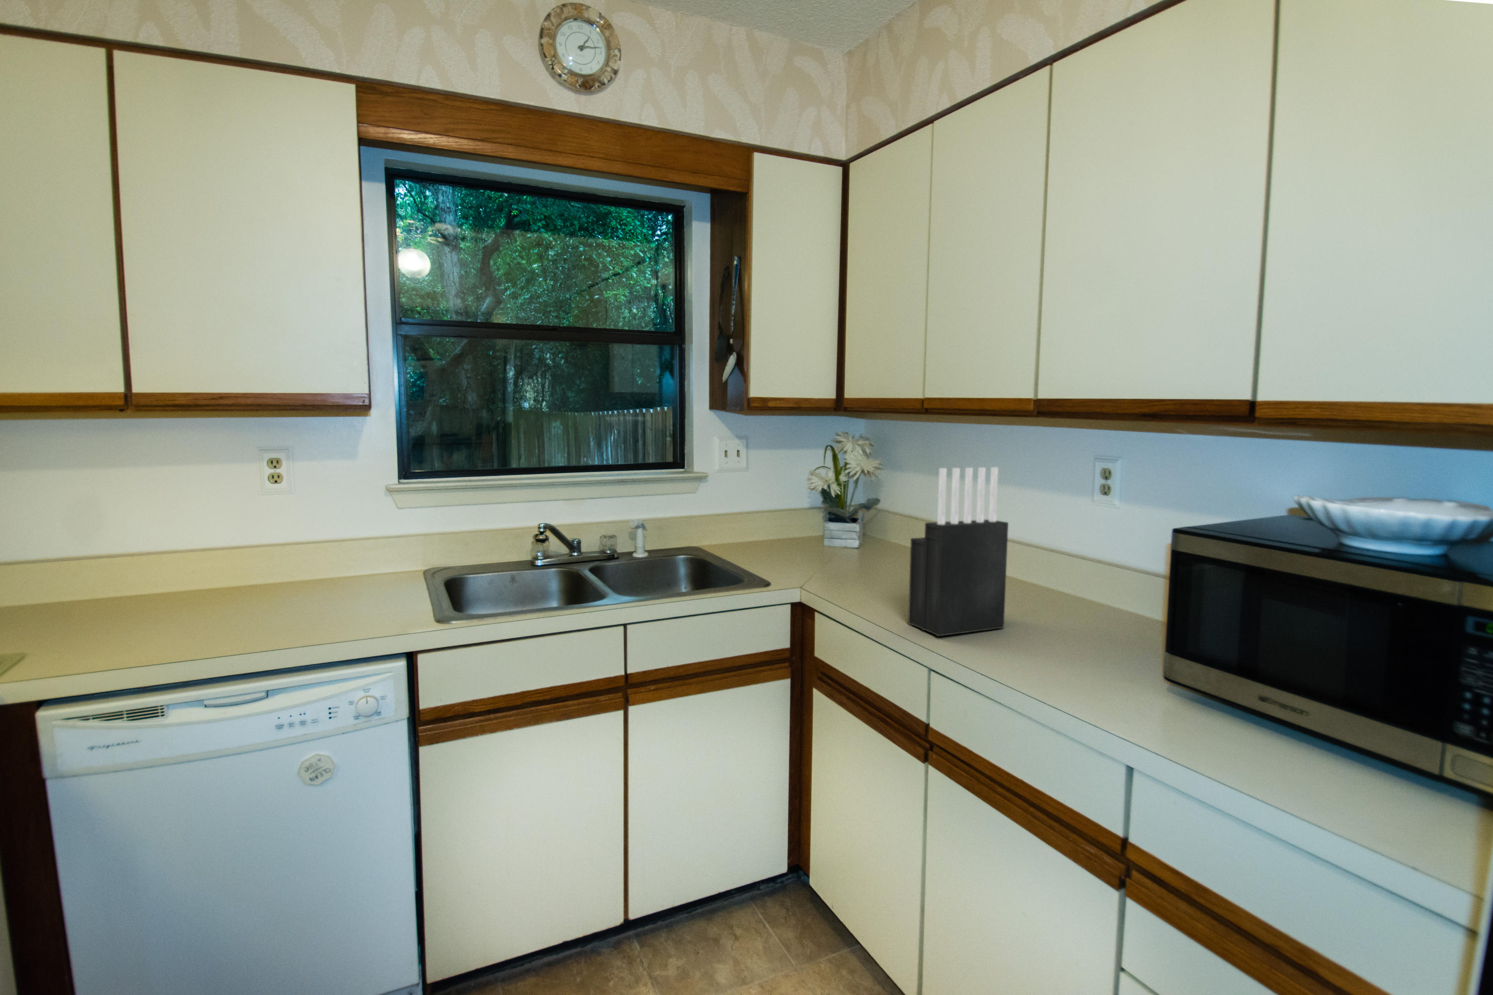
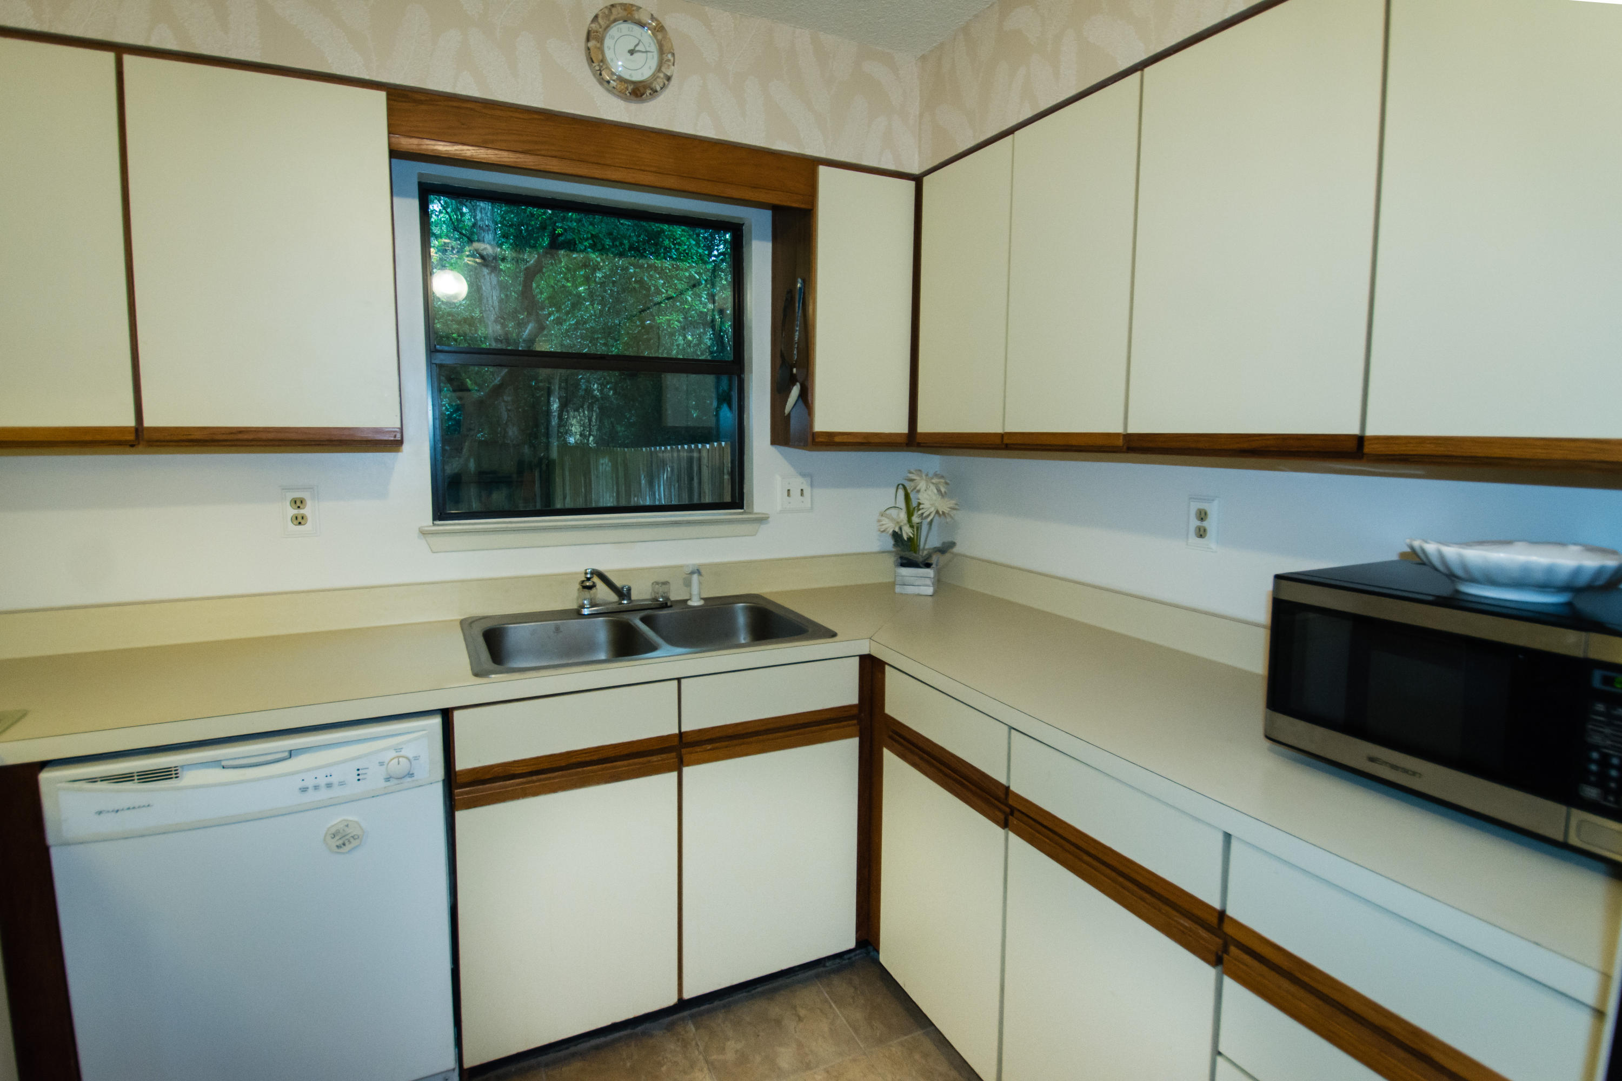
- knife block (955, 546)
